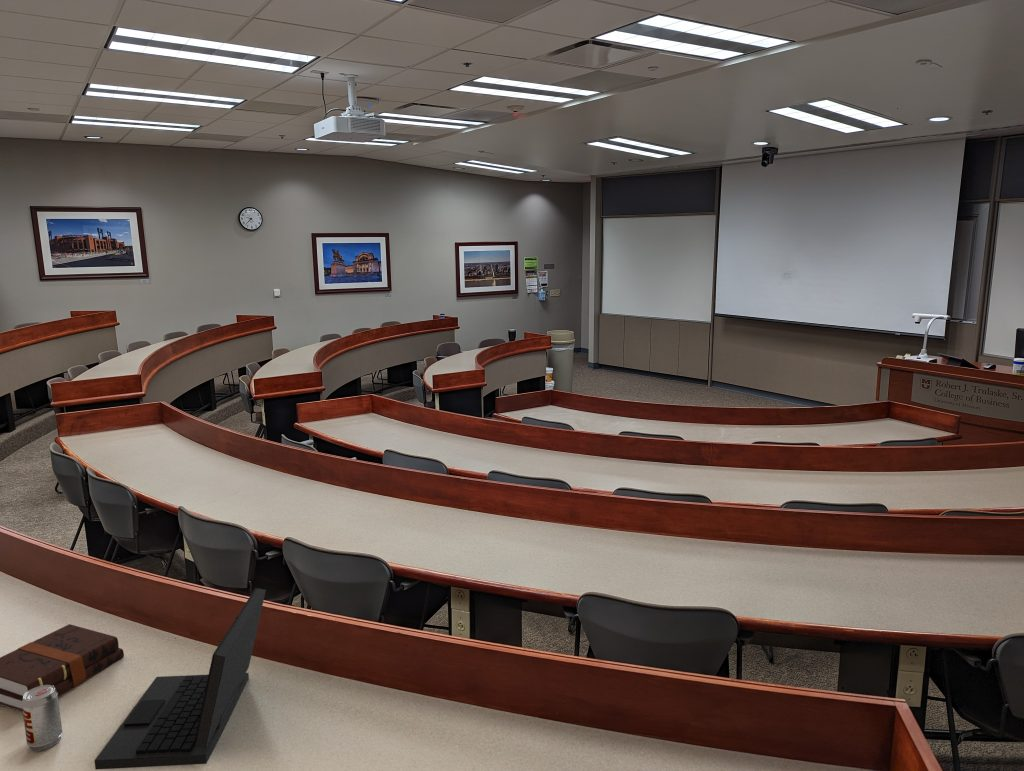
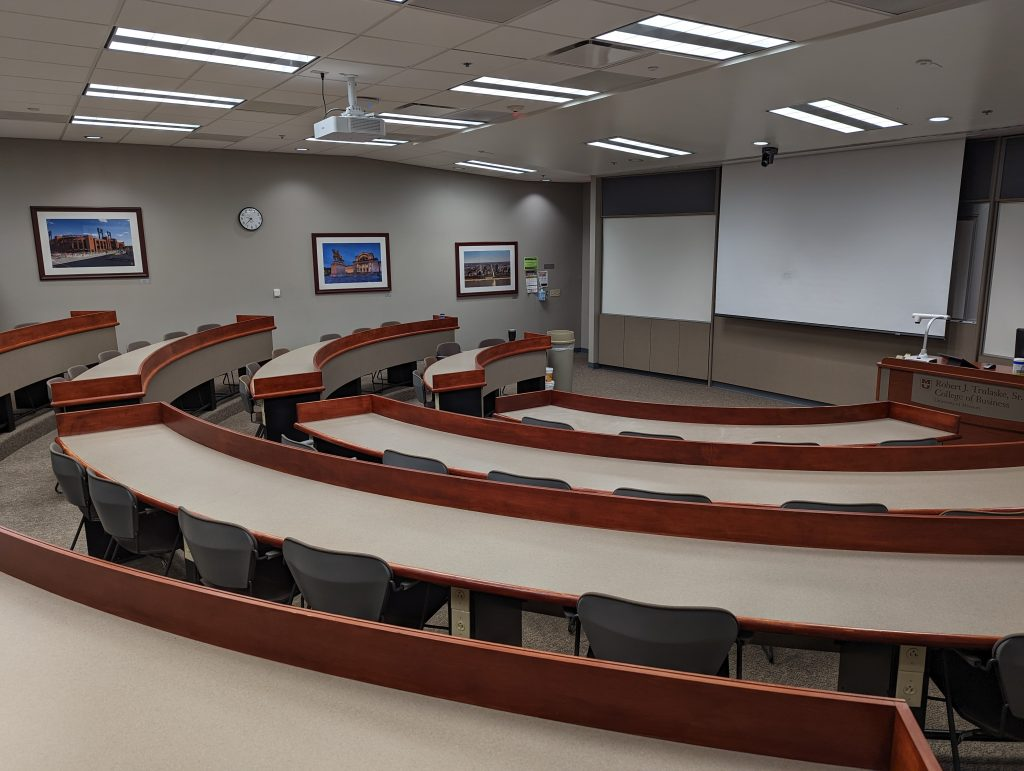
- beverage can (42, 717)
- laptop (187, 675)
- hardback book (51, 664)
